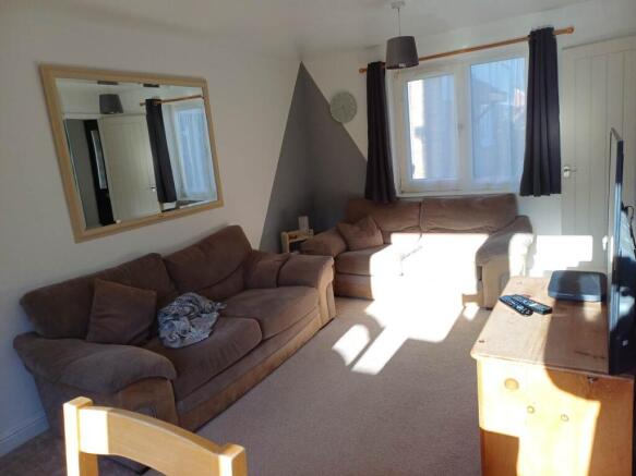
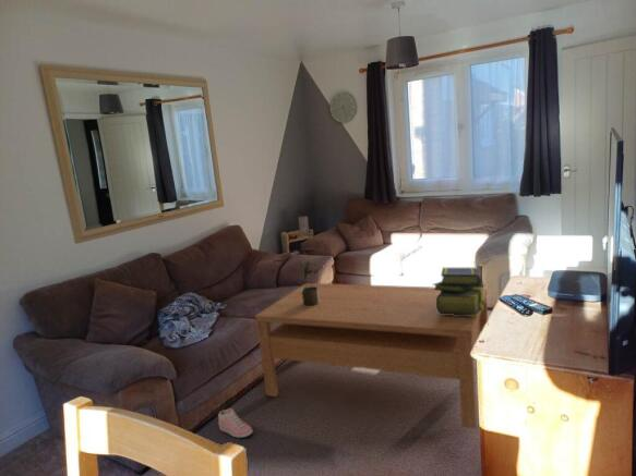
+ stack of books (459, 288)
+ sneaker (233, 422)
+ coffee table (375, 342)
+ potted plant (310, 281)
